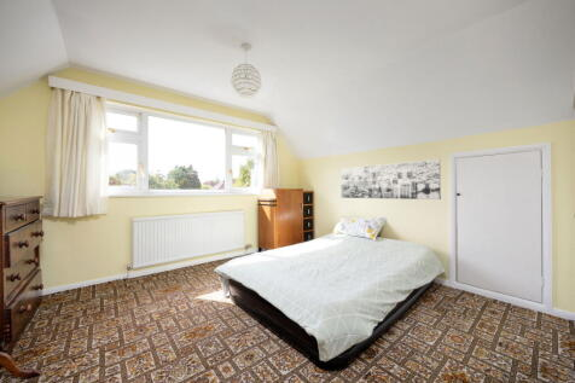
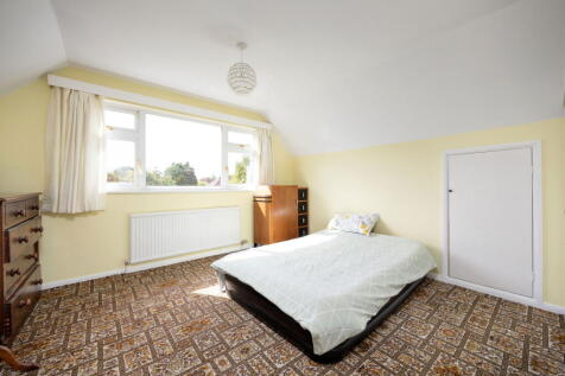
- wall art (382, 181)
